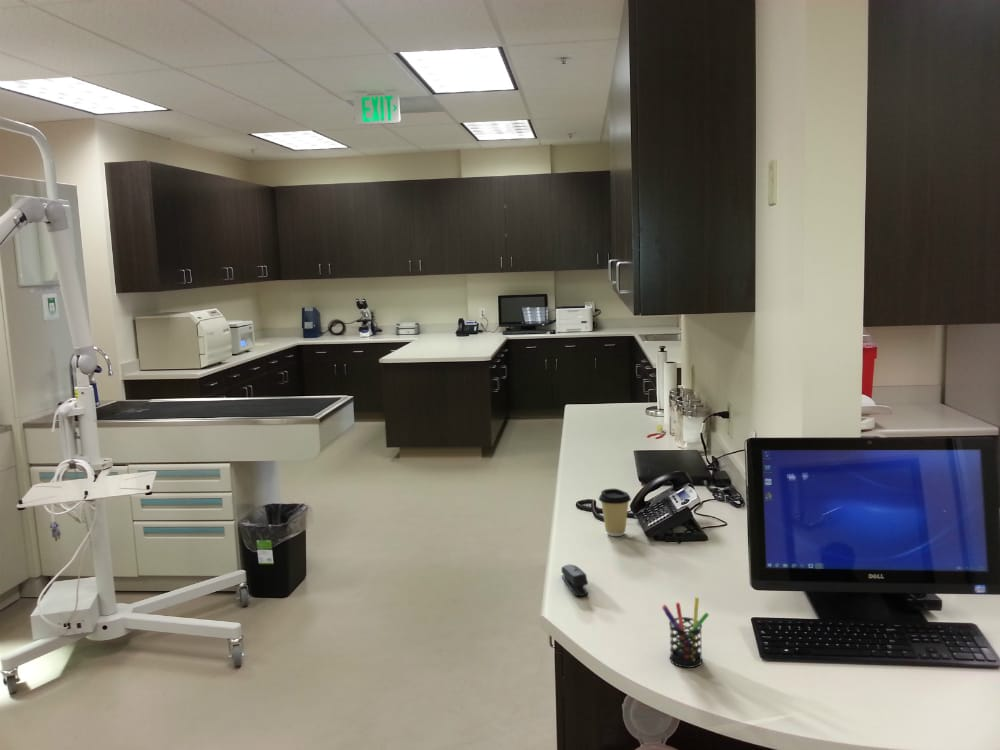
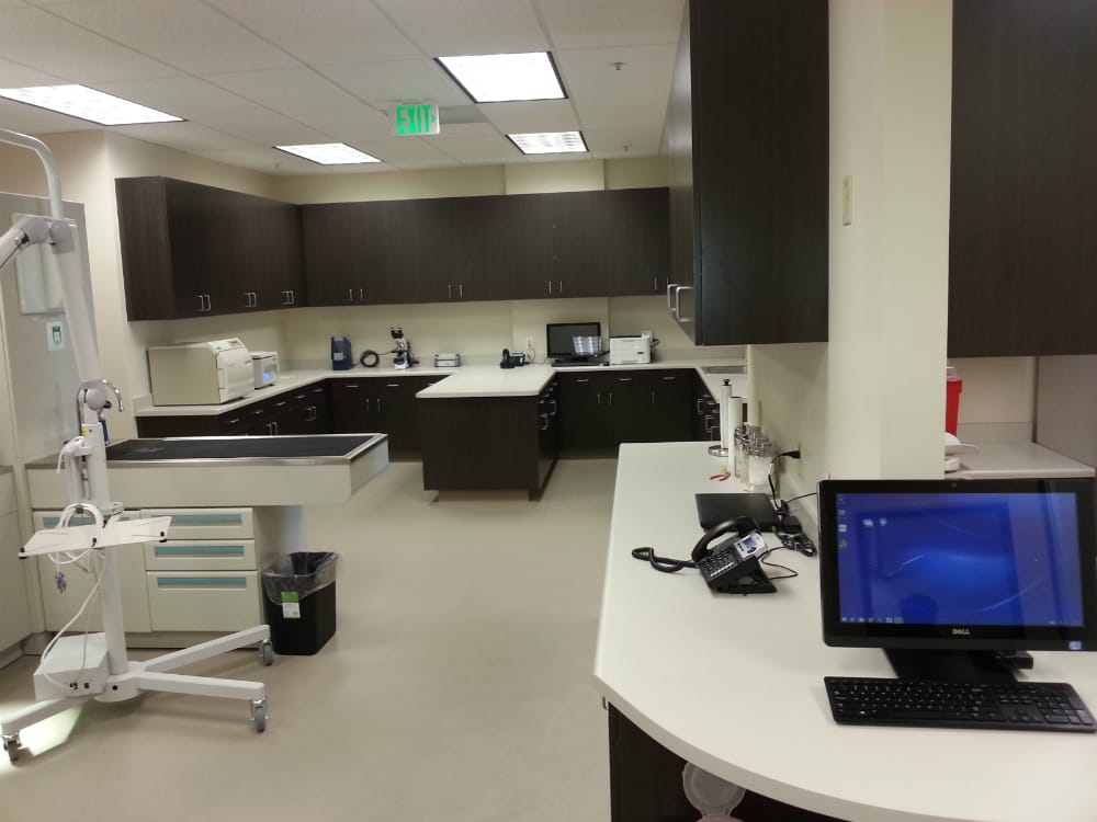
- stapler (574, 575)
- pen holder (688, 631)
- coffee cup (615, 512)
